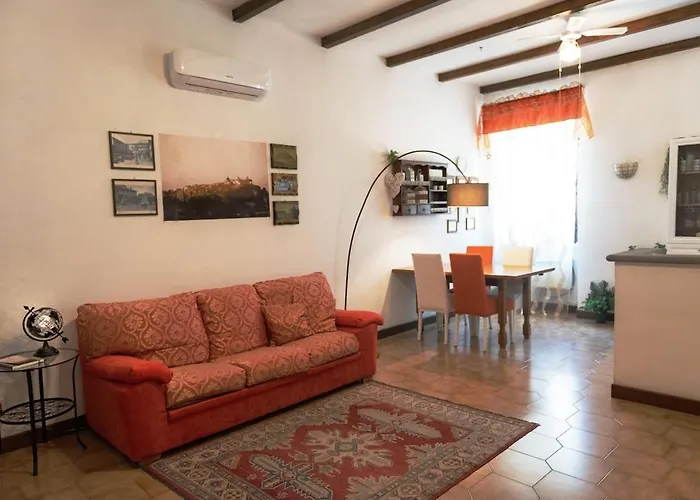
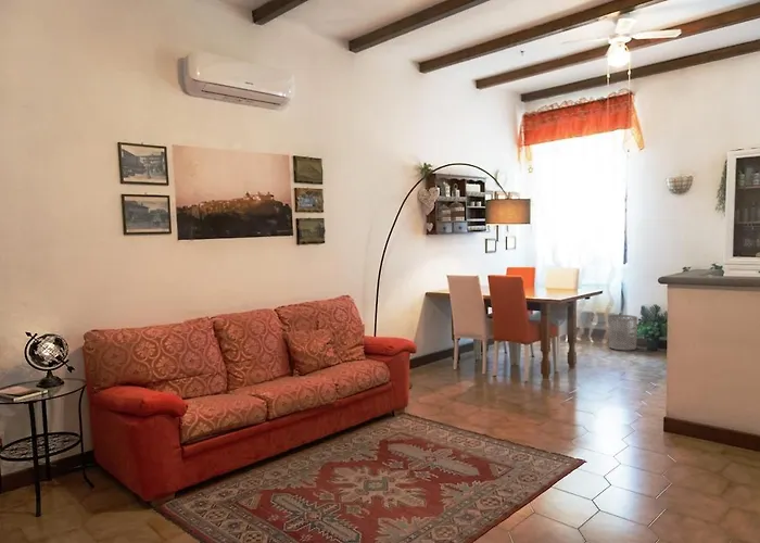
+ waste bin (622, 332)
